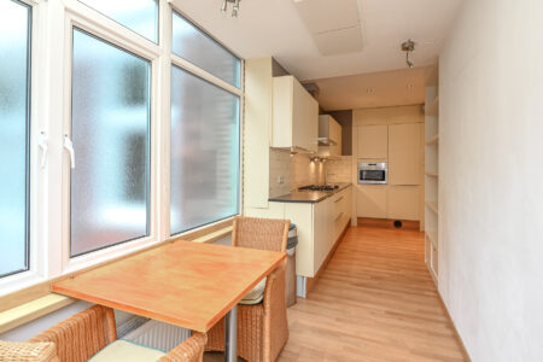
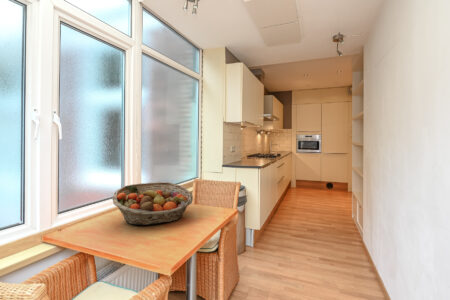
+ fruit basket (154, 201)
